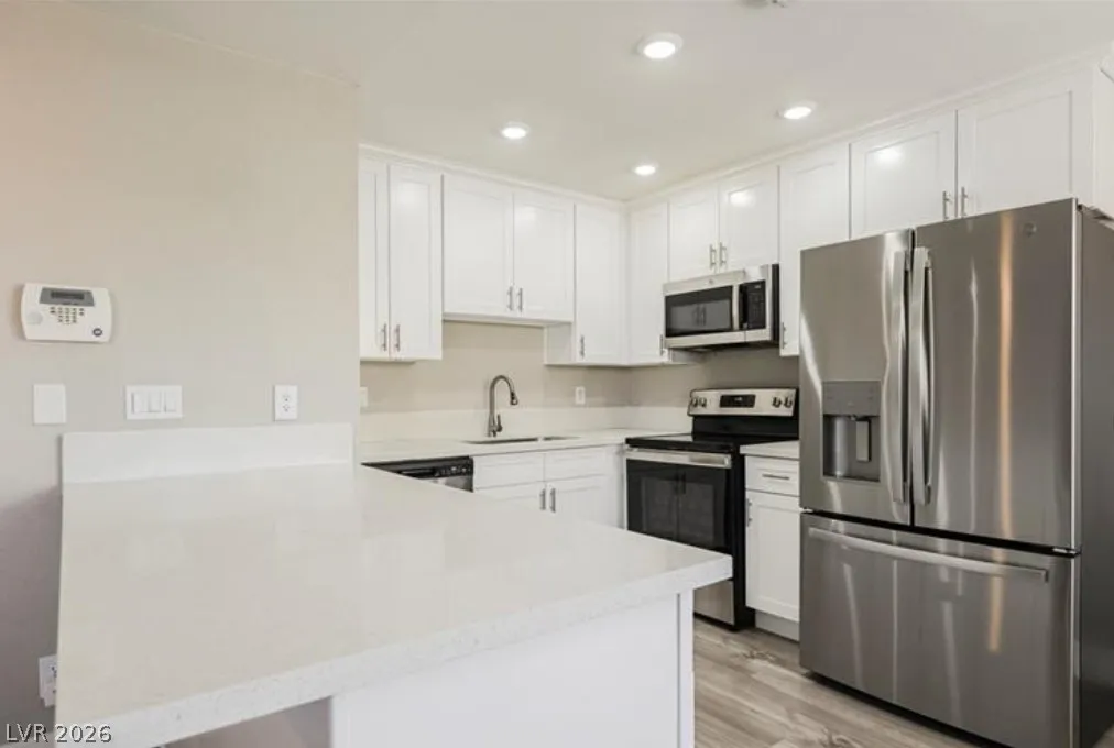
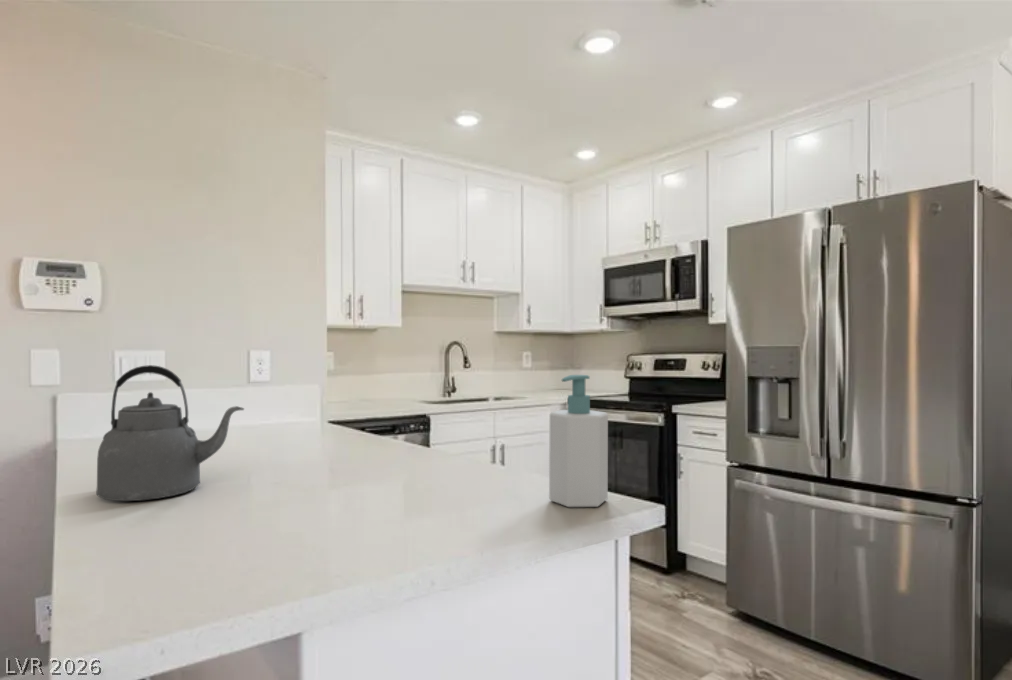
+ soap bottle (578, 437)
+ kettle (173, 427)
